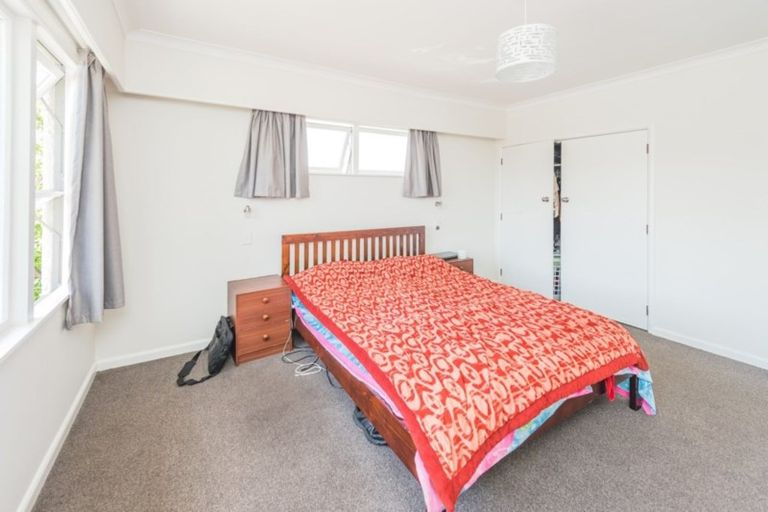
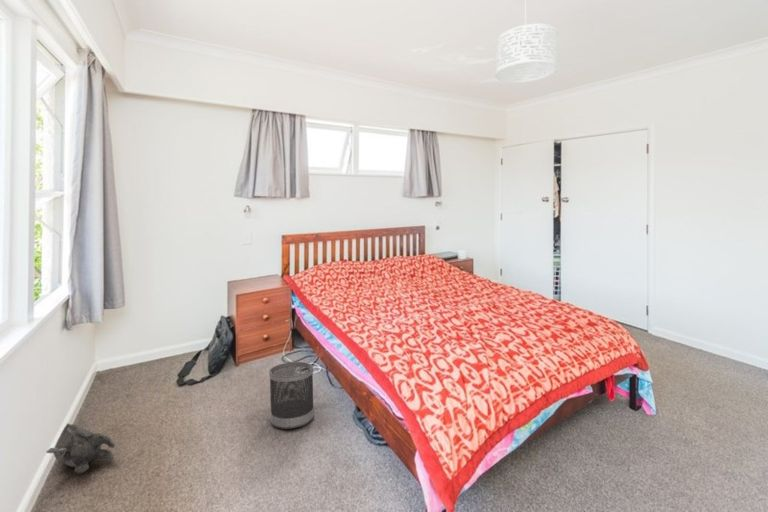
+ plush toy (85, 442)
+ wastebasket (291, 393)
